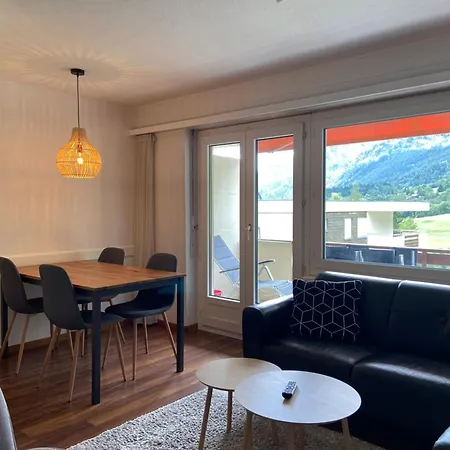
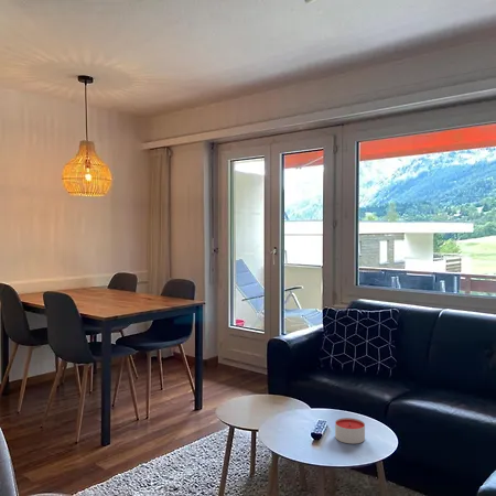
+ candle (349, 430)
